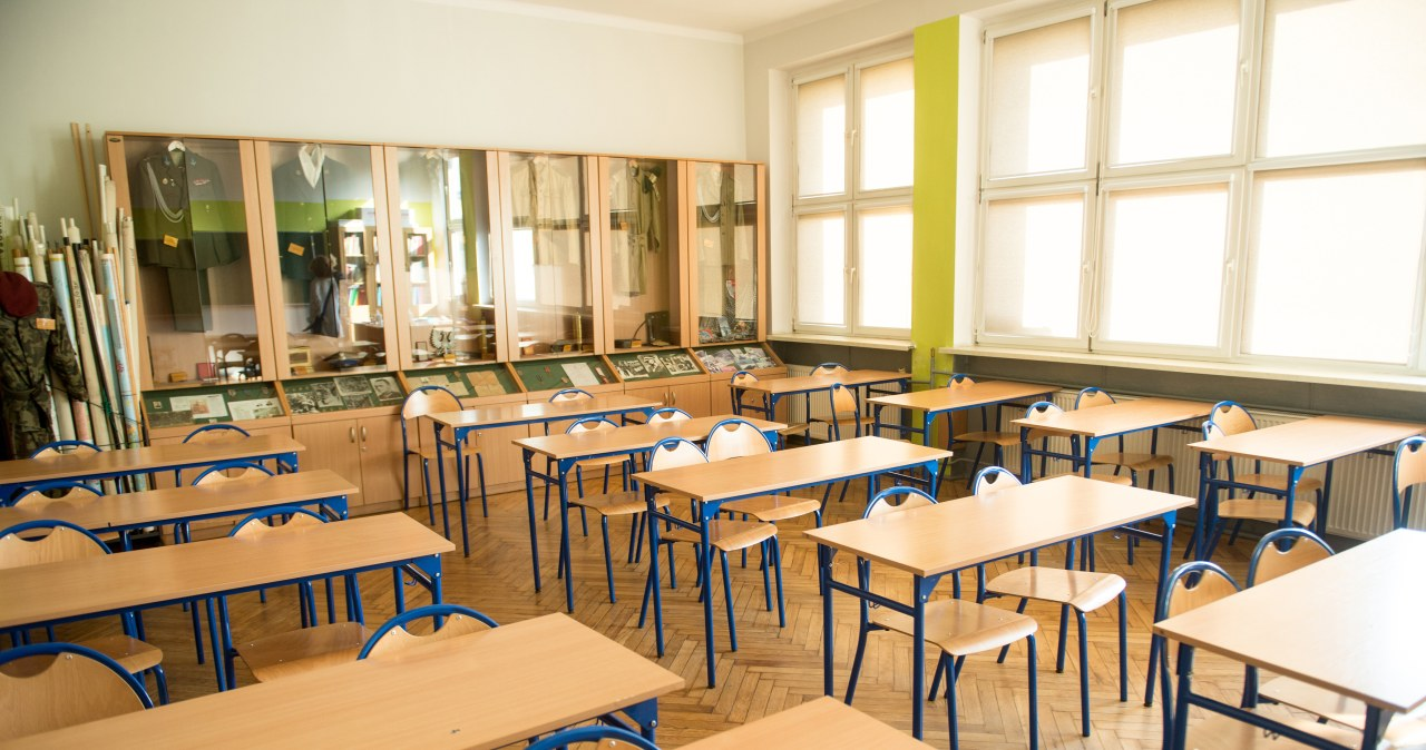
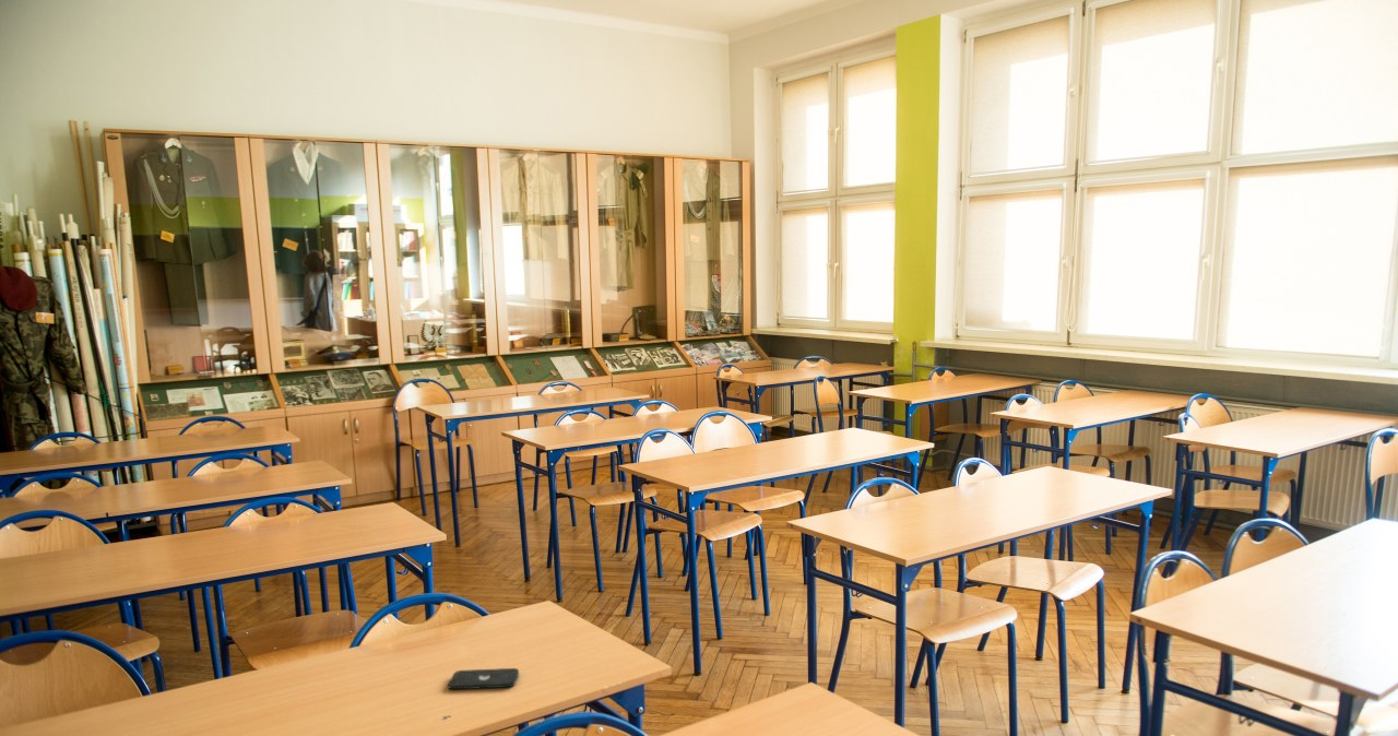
+ smartphone (484, 678)
